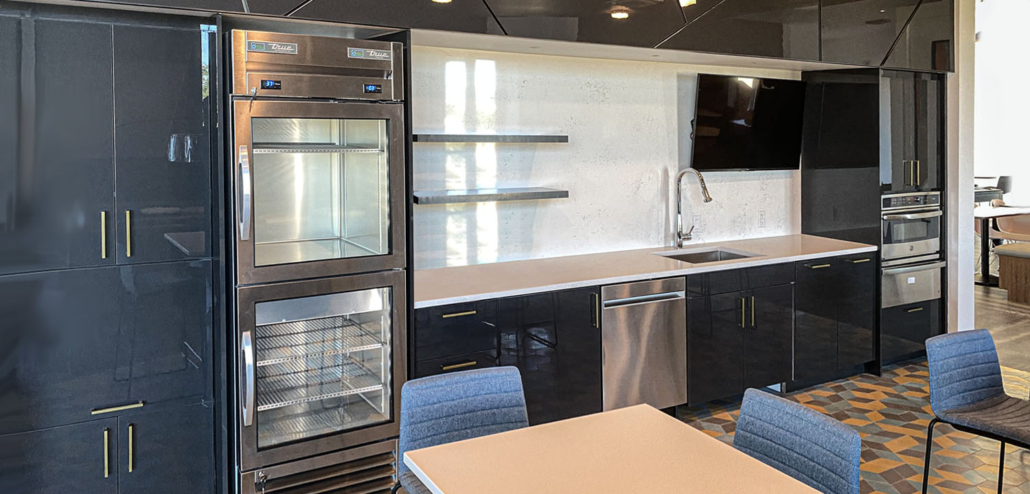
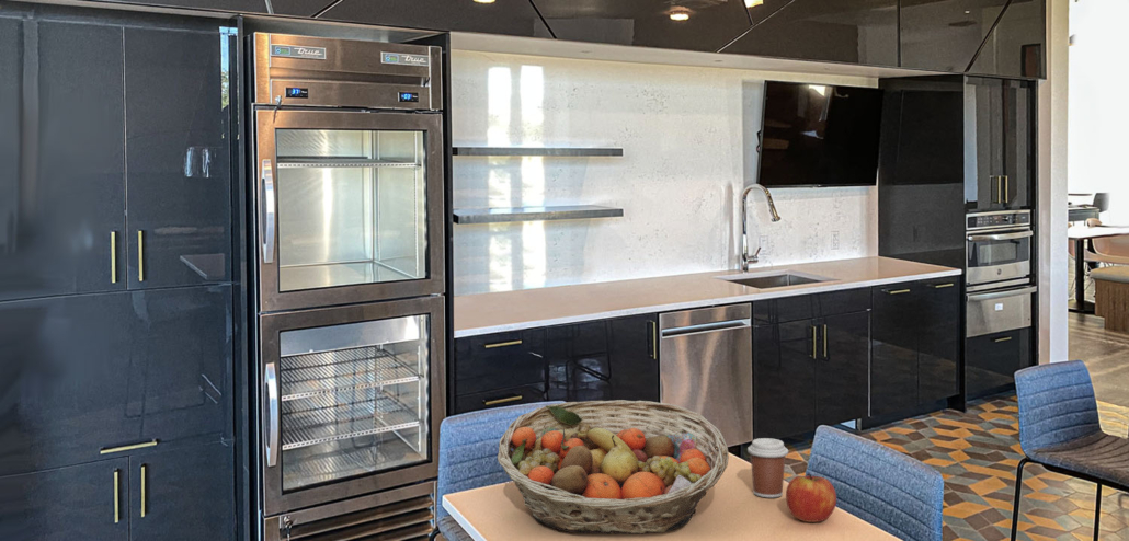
+ fruit basket (612, 463)
+ apple (810, 495)
+ coffee cup (767, 467)
